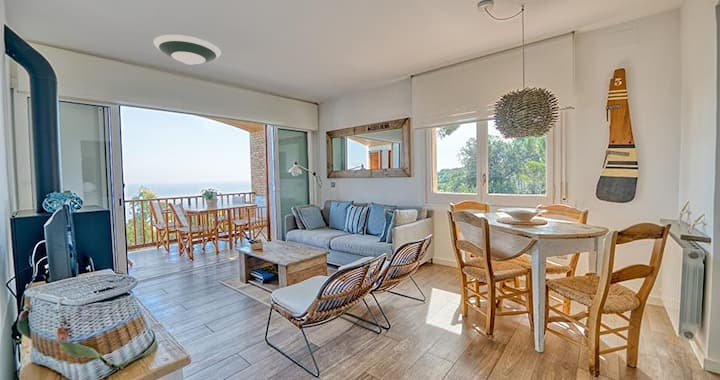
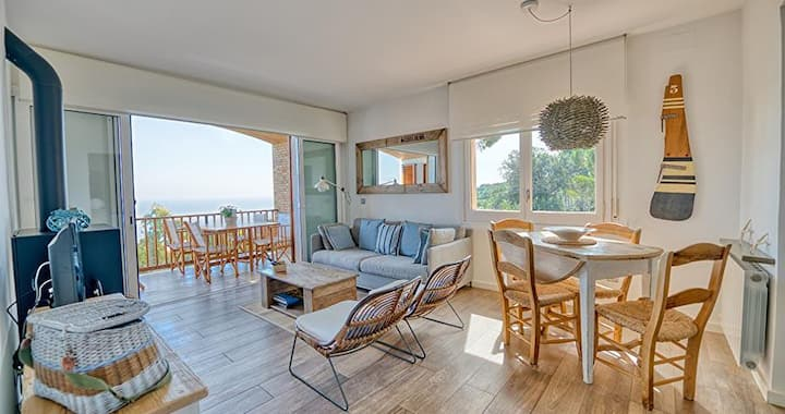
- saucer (188, 55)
